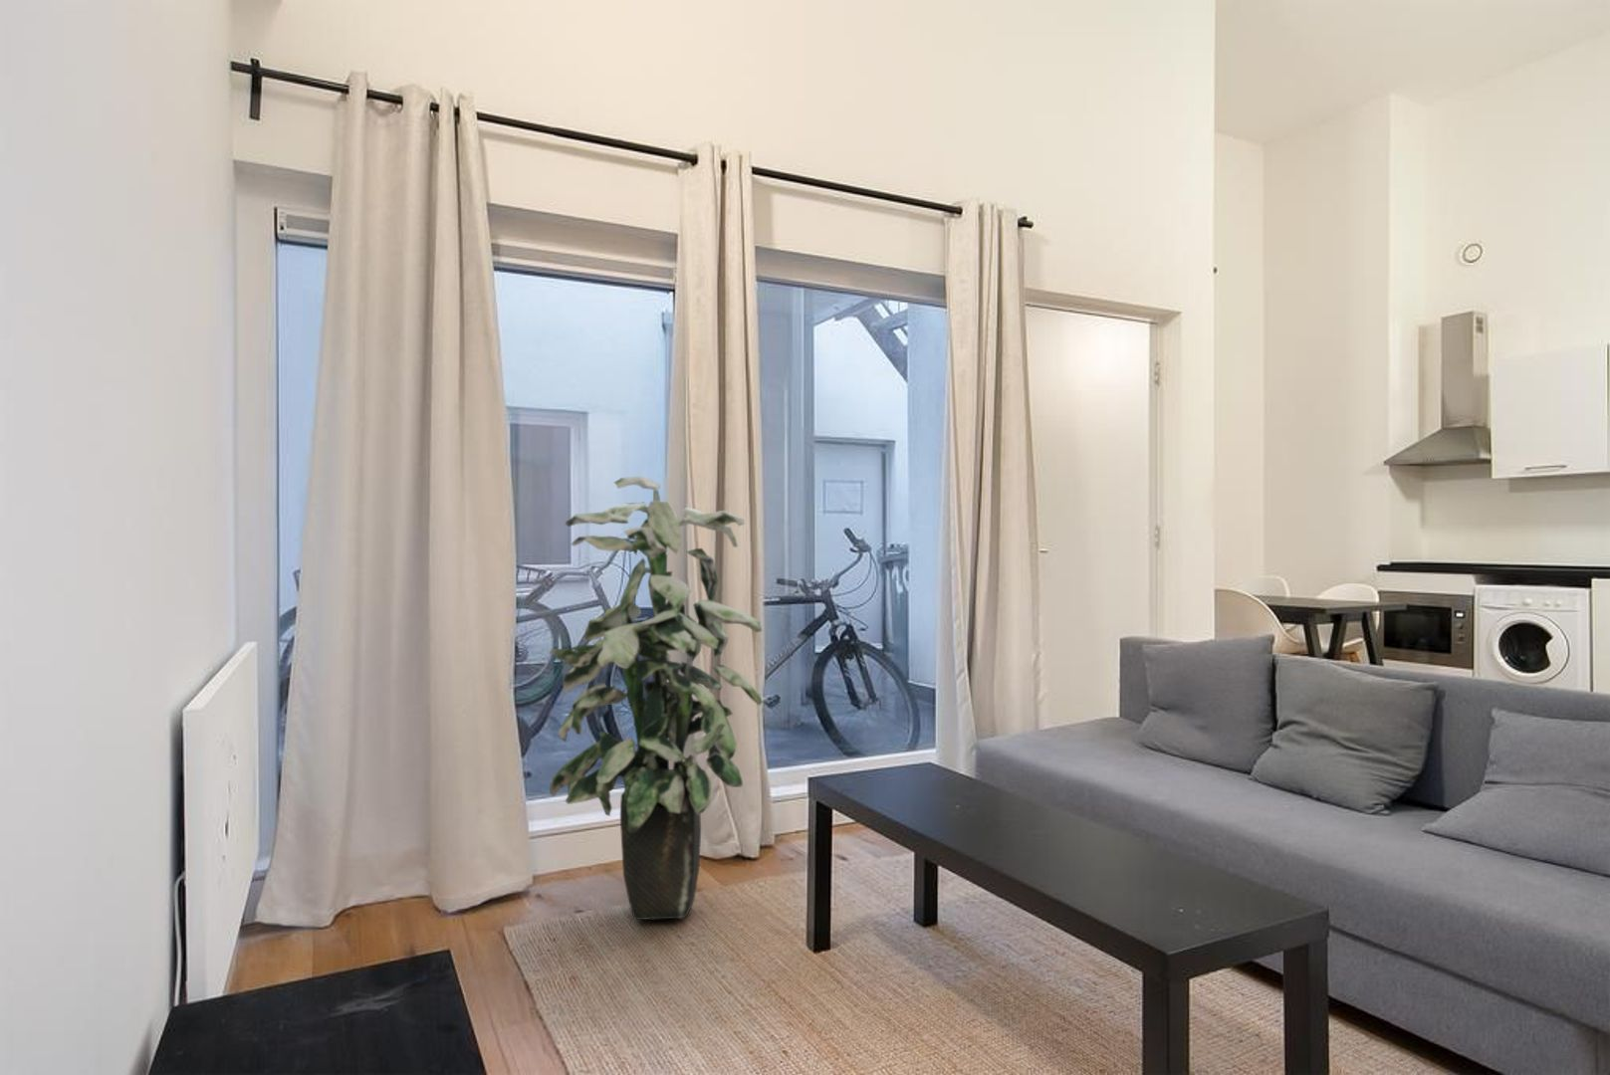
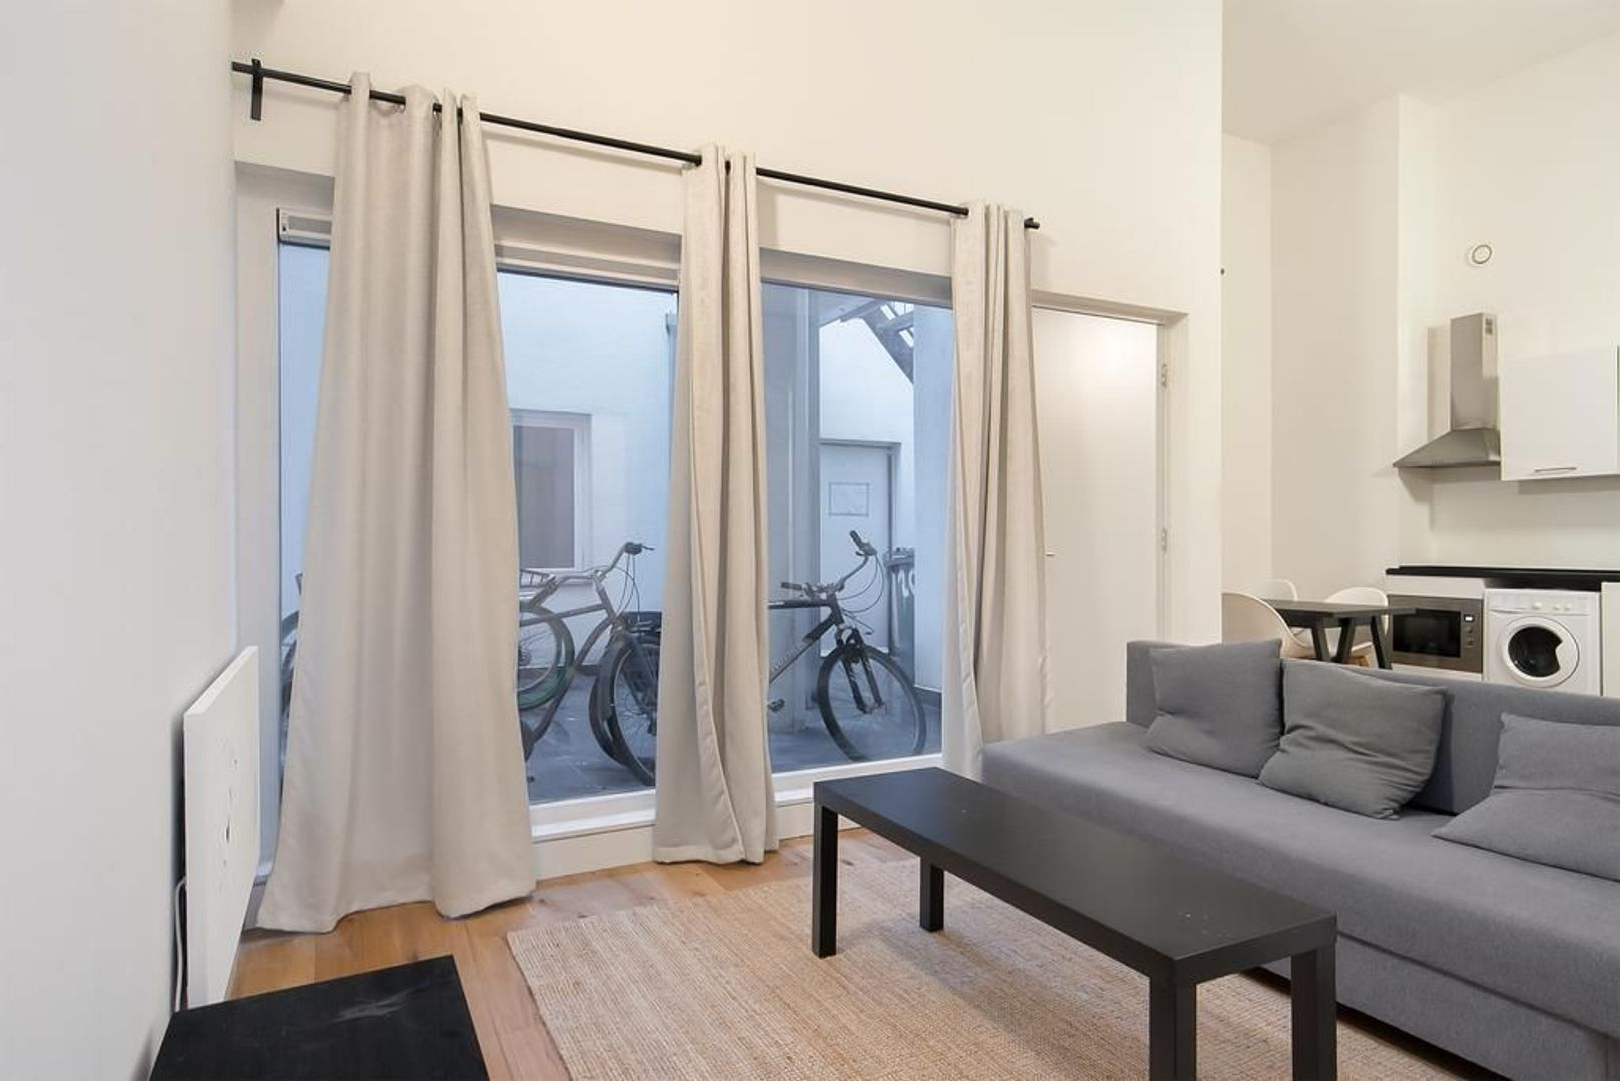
- indoor plant (650, 692)
